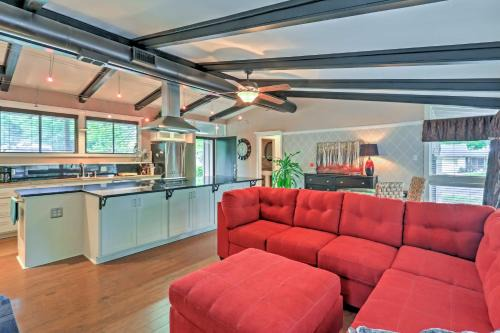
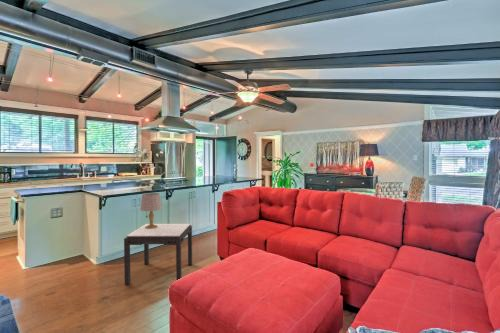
+ table lamp (151, 210)
+ side table (164, 244)
